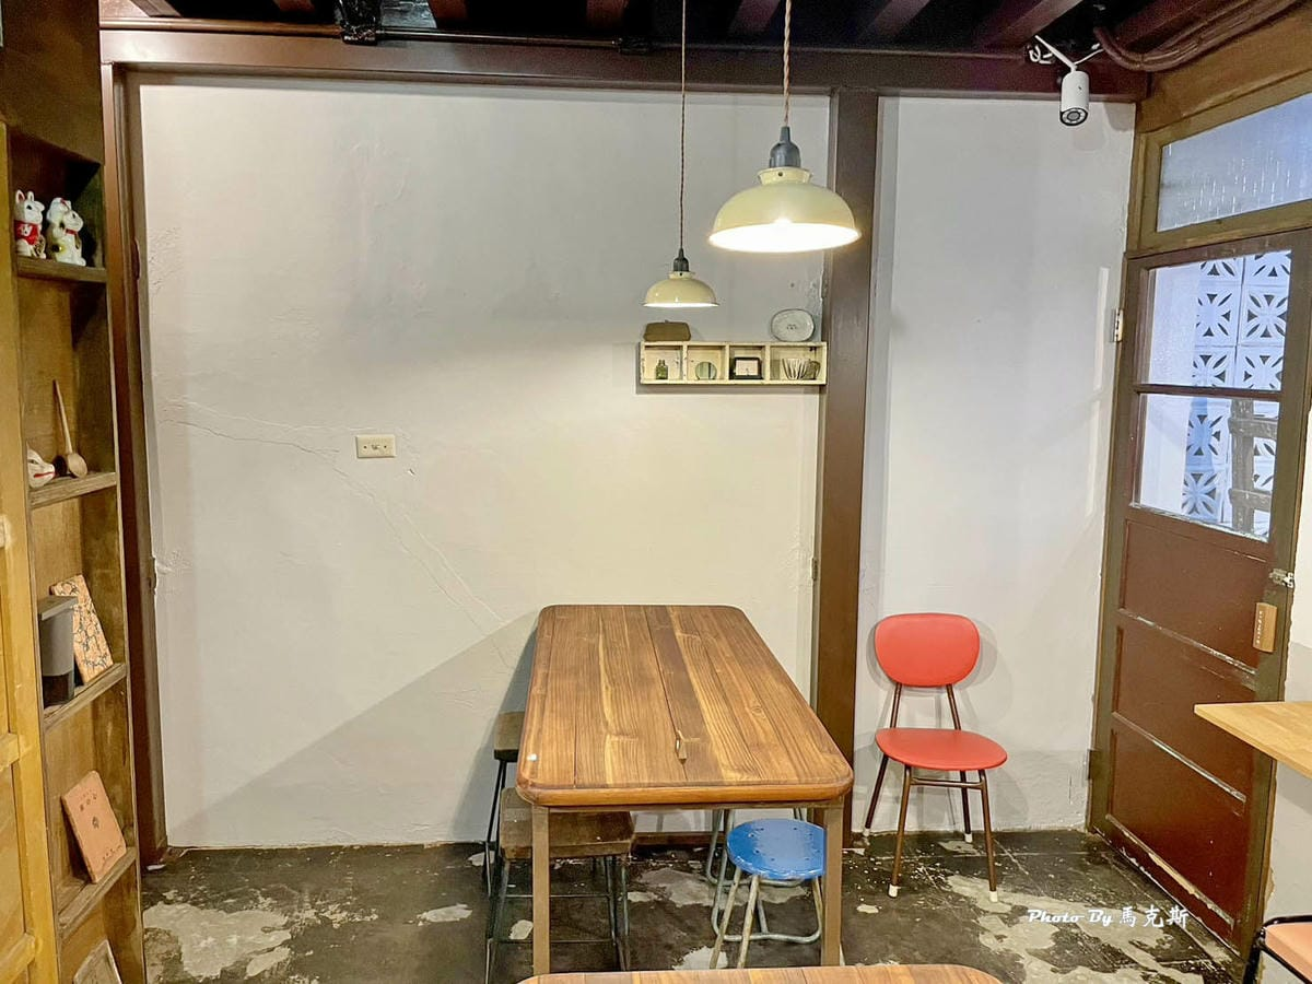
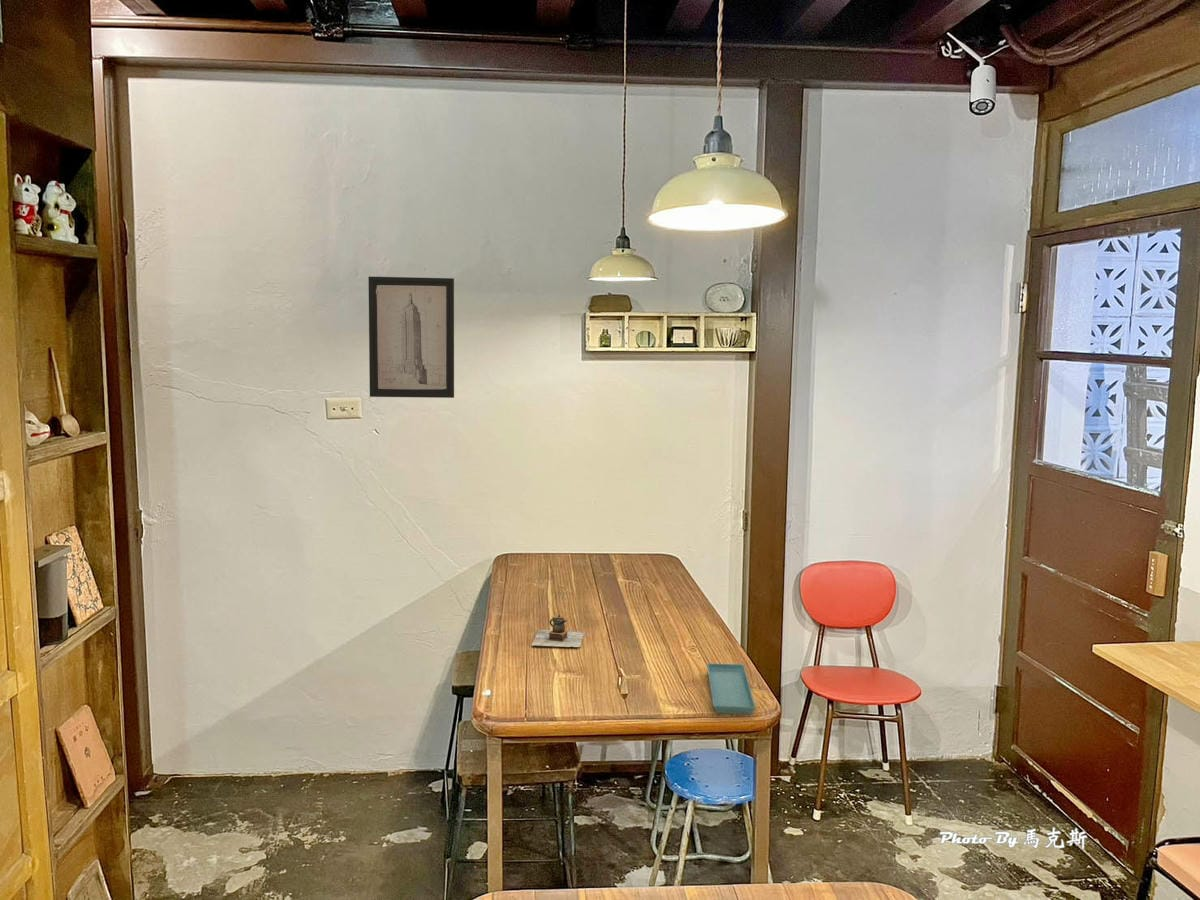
+ teapot (558, 626)
+ saucer (729, 688)
+ wall art (411, 337)
